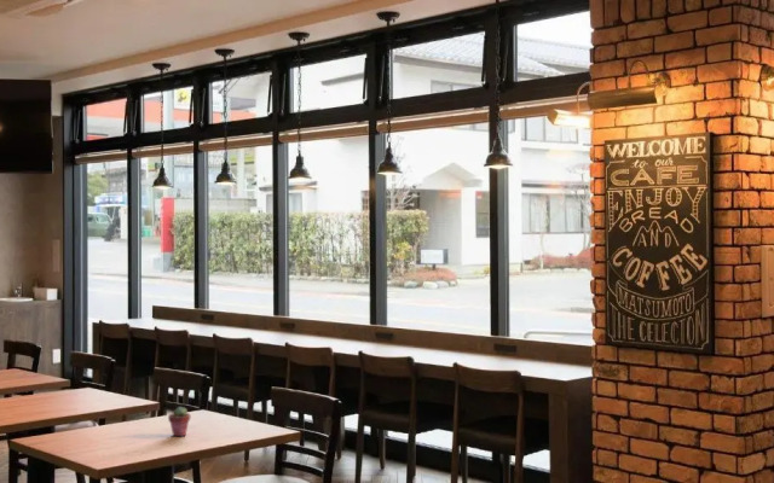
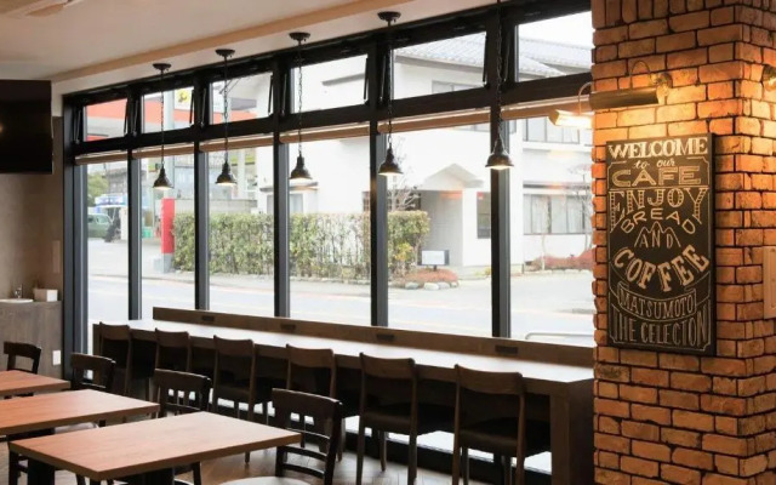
- potted succulent (179, 420)
